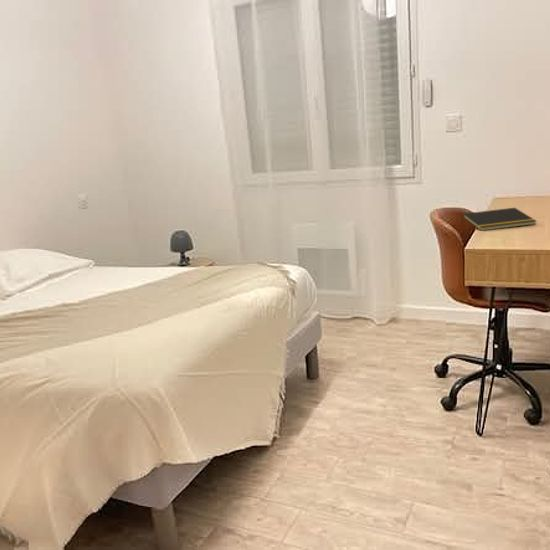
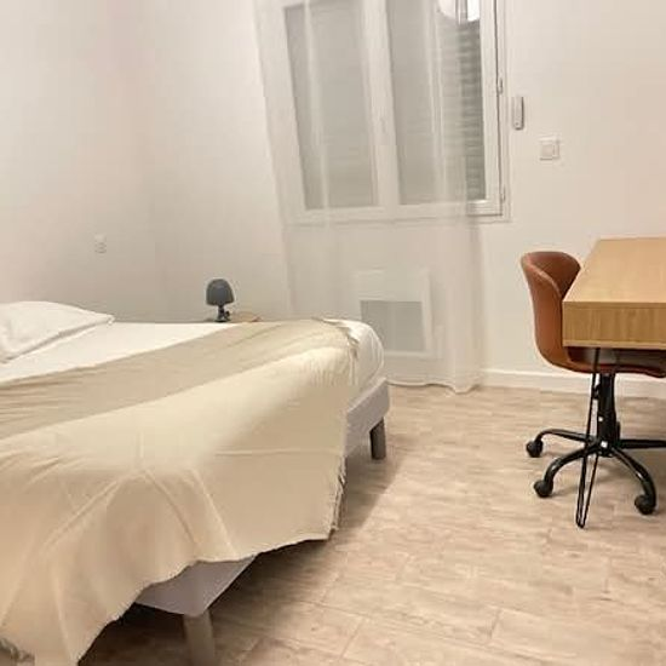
- notepad (498, 218)
